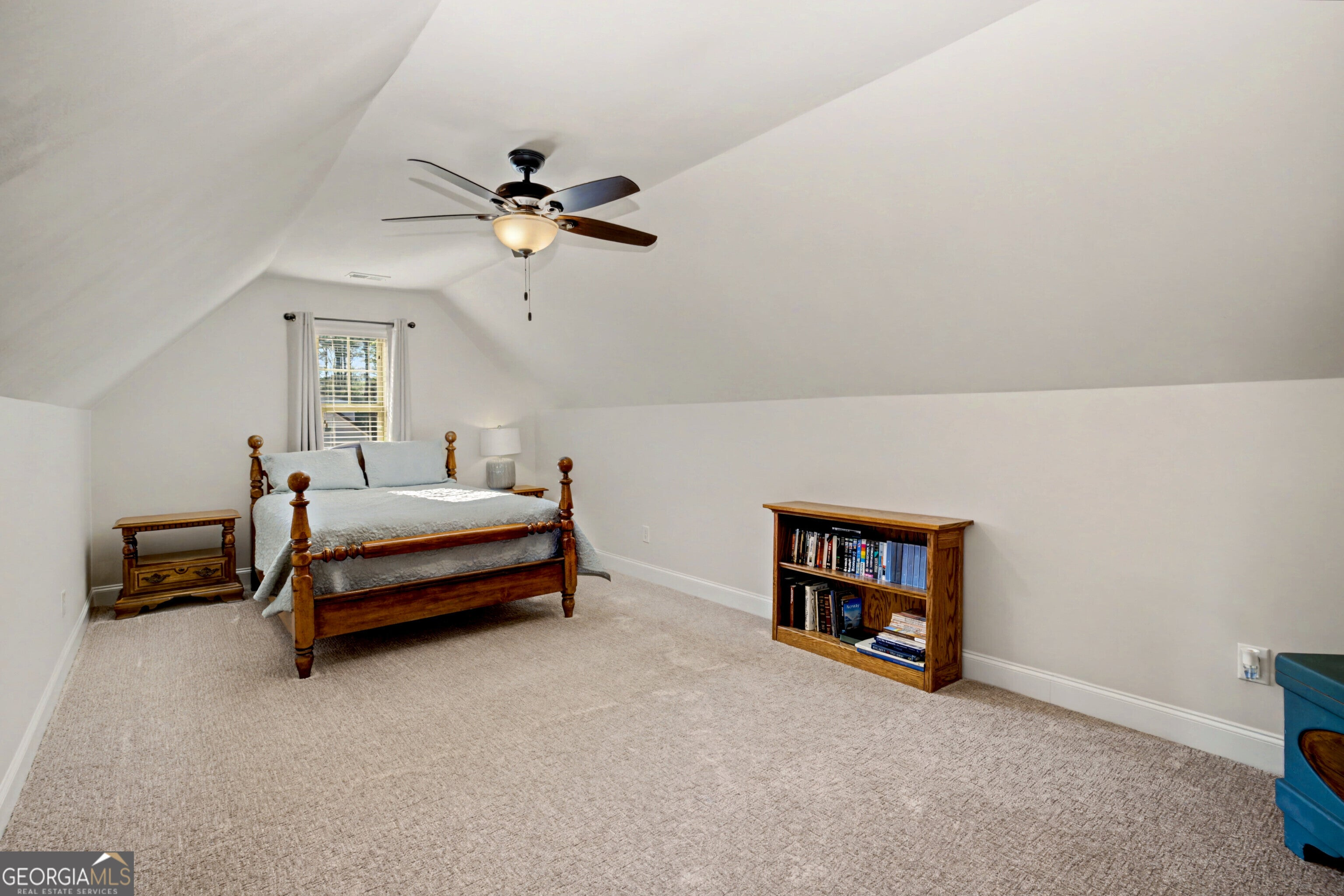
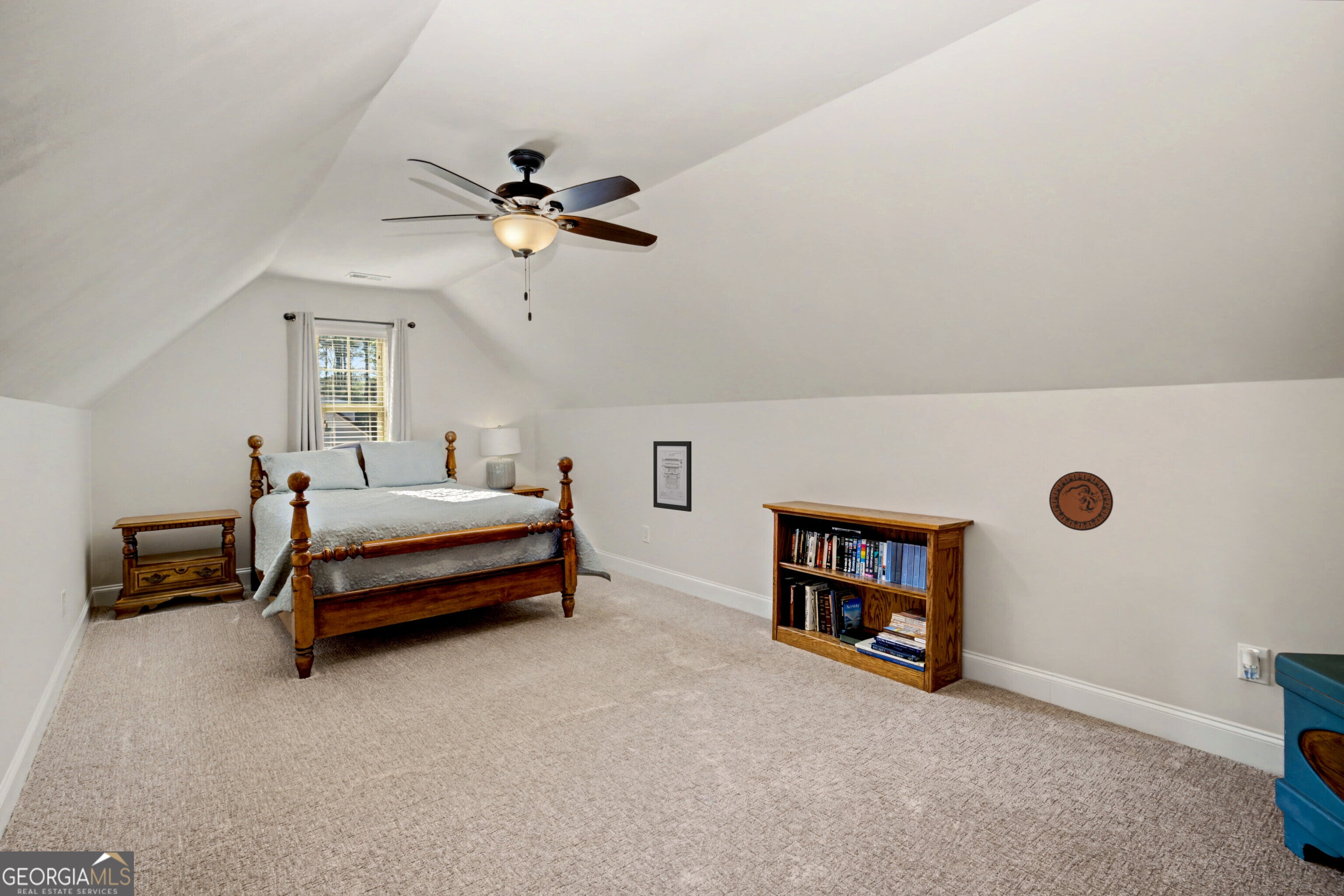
+ wall art (672, 475)
+ decorative plate (1080, 501)
